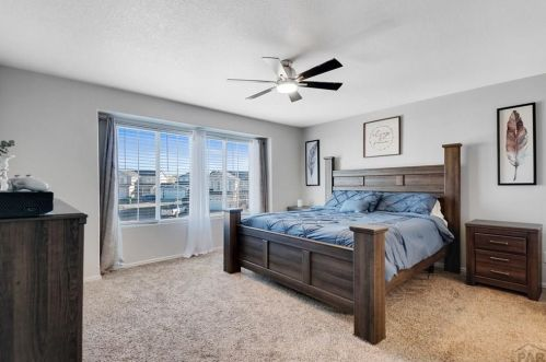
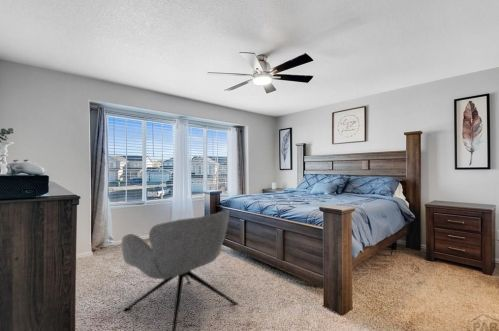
+ armchair (181, 258)
